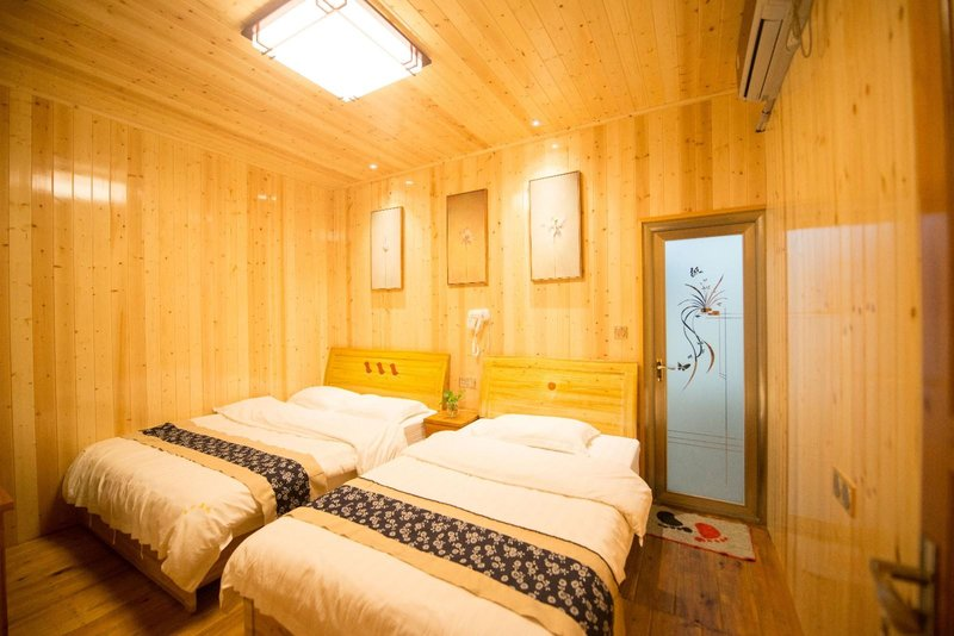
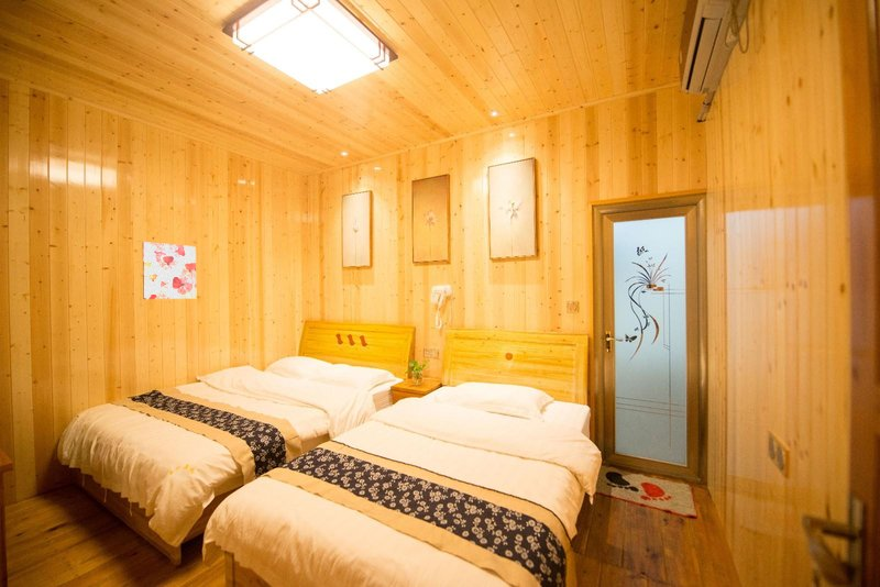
+ wall art (170, 272)
